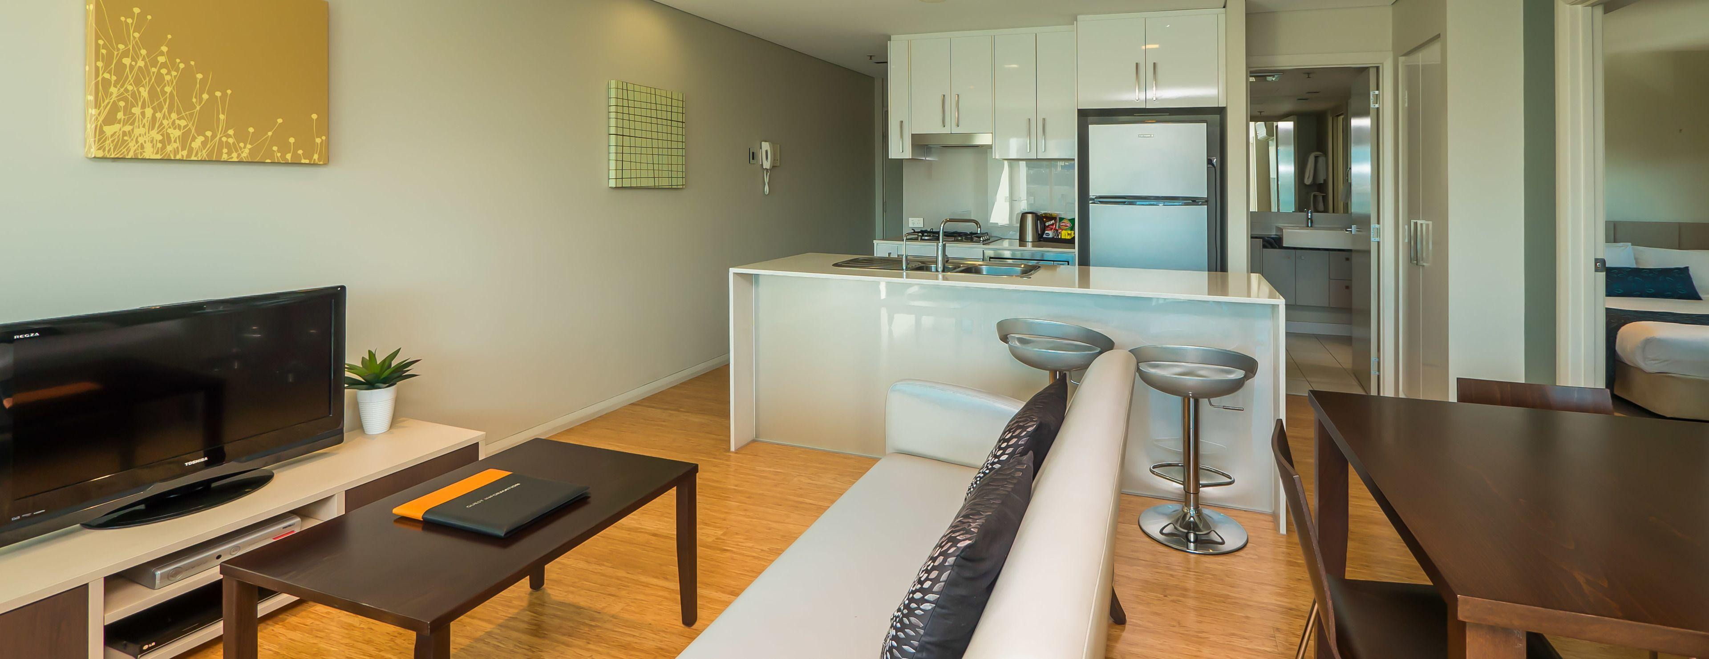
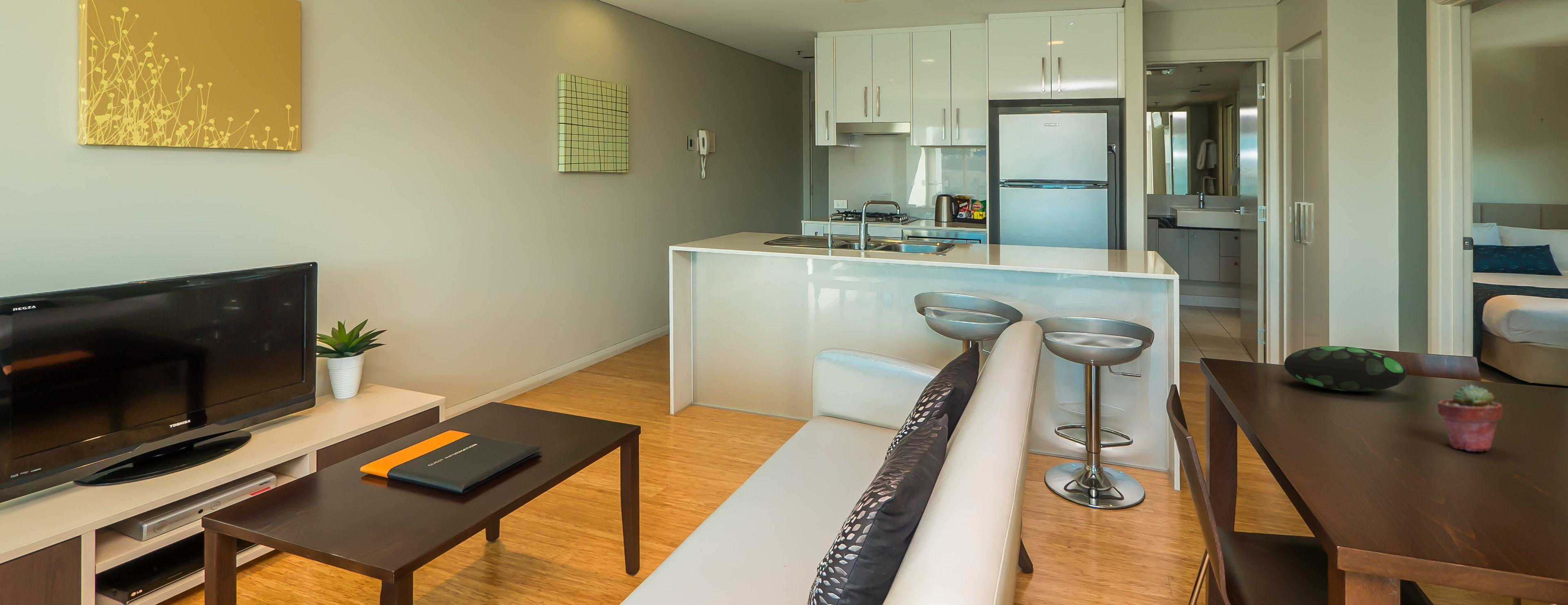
+ potted succulent (1470, 416)
+ decorative egg (1343, 368)
